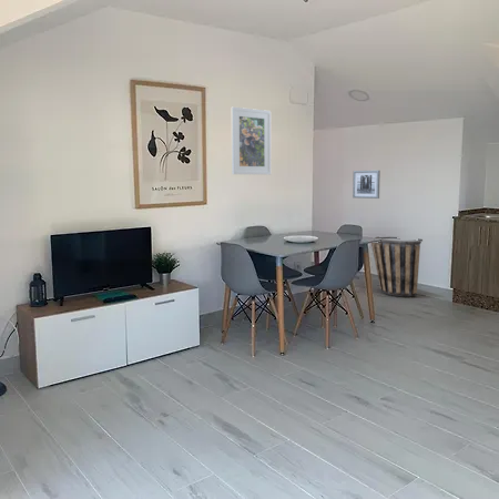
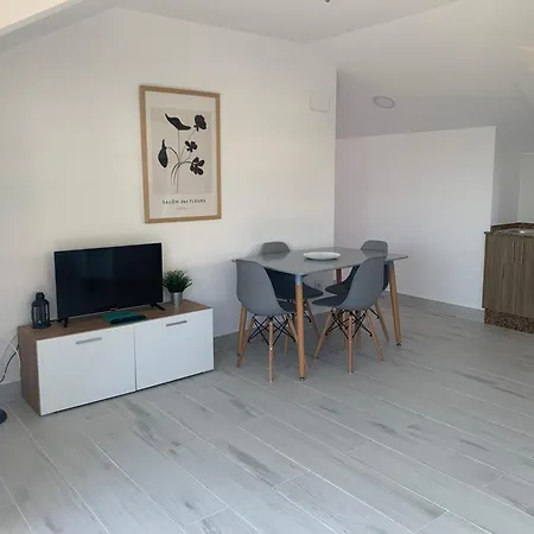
- wall art (366, 184)
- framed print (252, 142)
- basket (395, 265)
